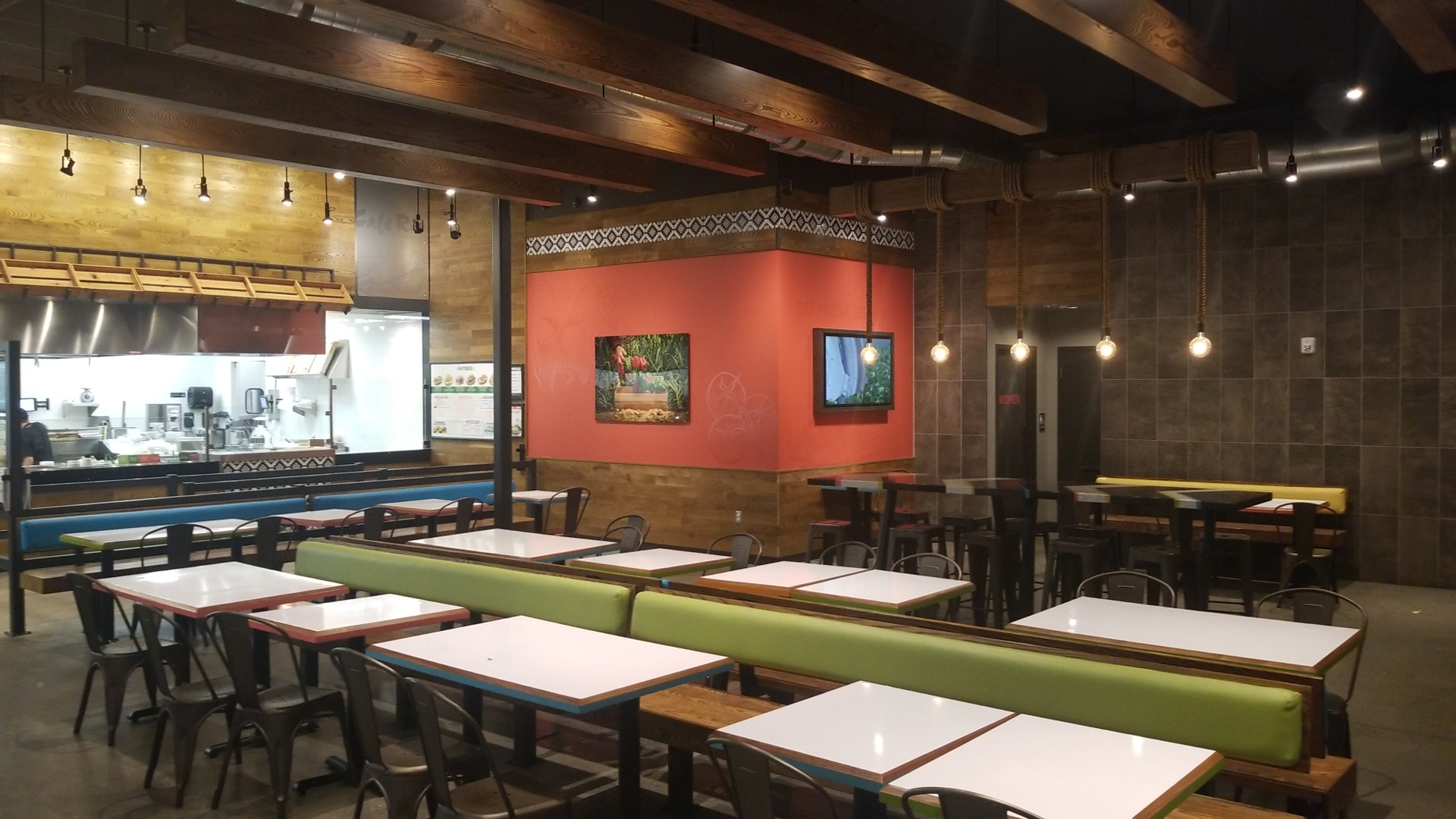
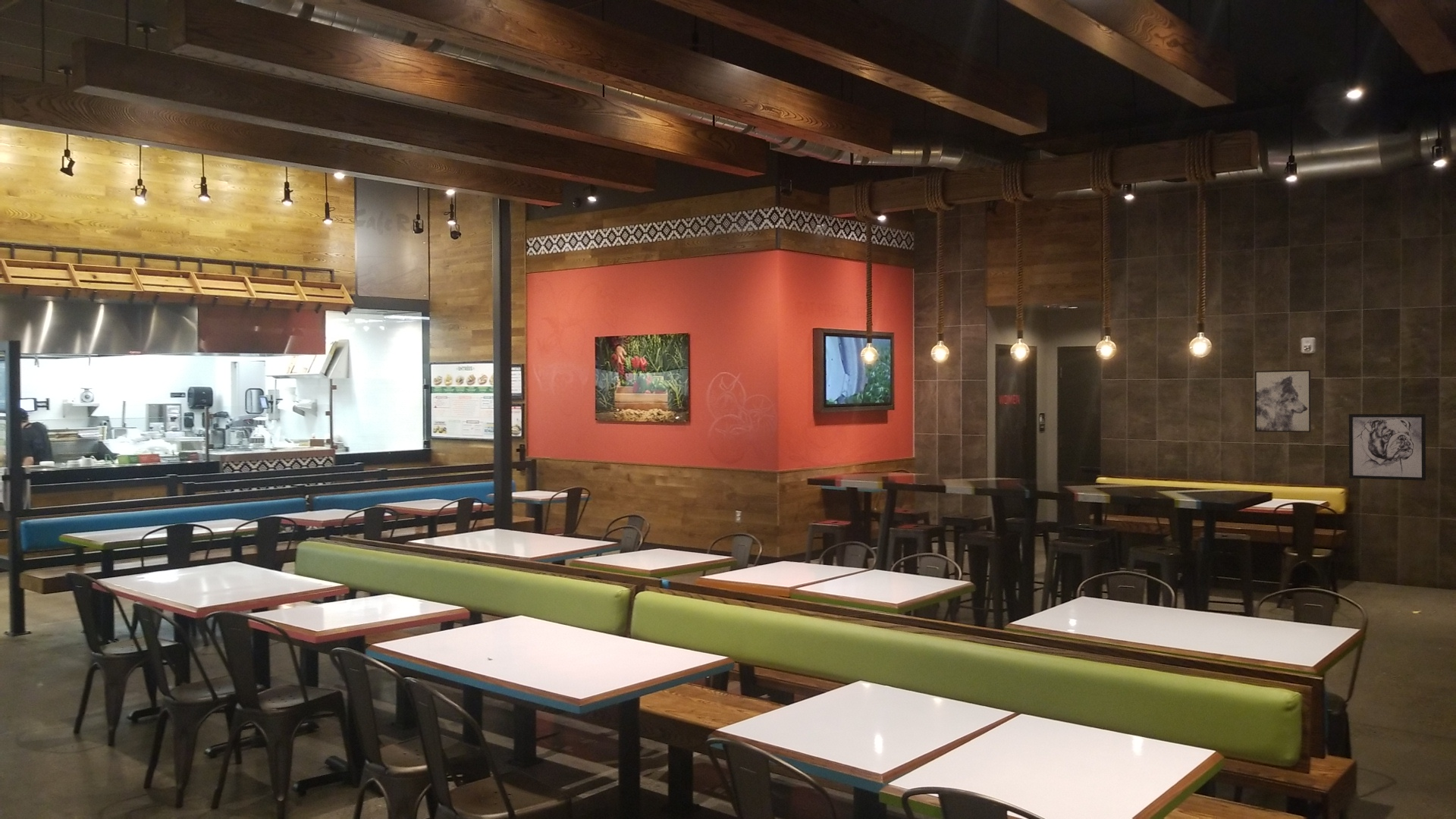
+ wall art (1386, 447)
+ wall art (1282, 401)
